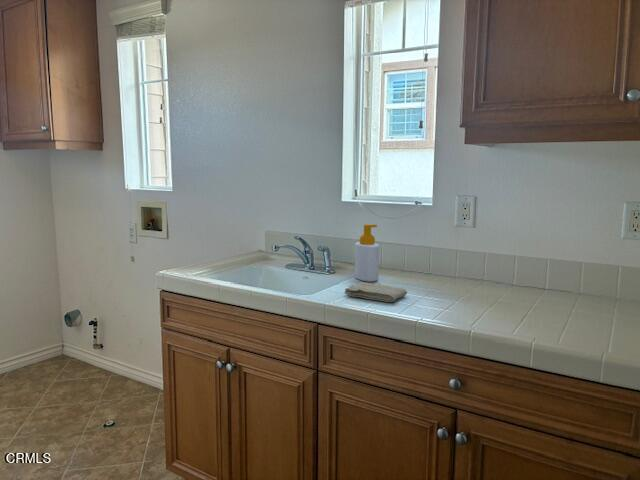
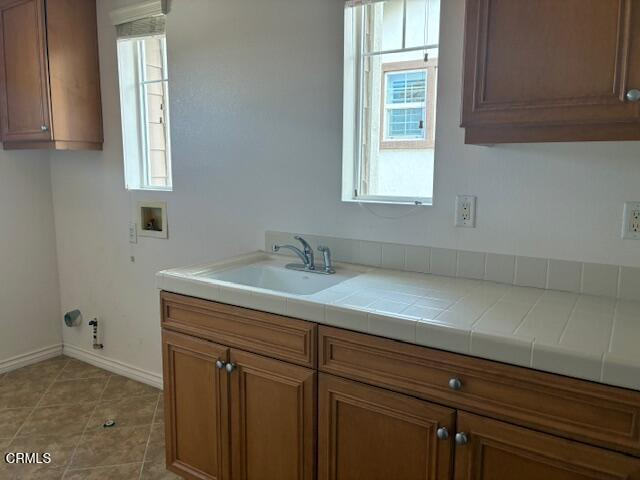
- soap bottle (367, 251)
- washcloth (375, 291)
